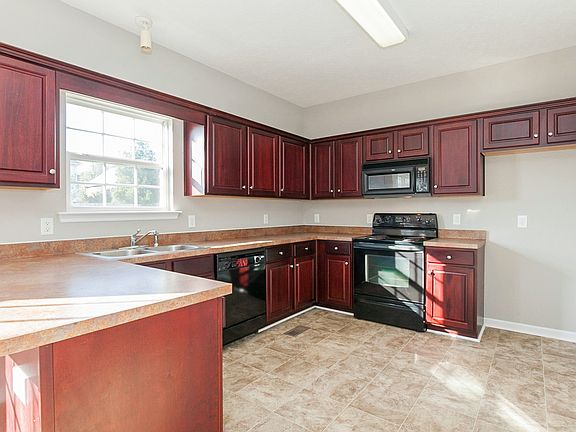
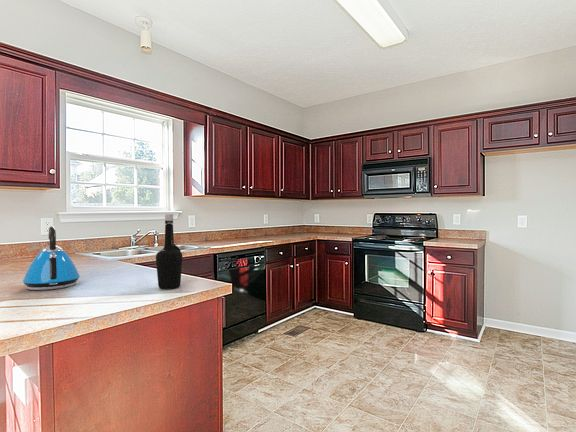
+ kettle (52, 256)
+ bottle (169, 250)
